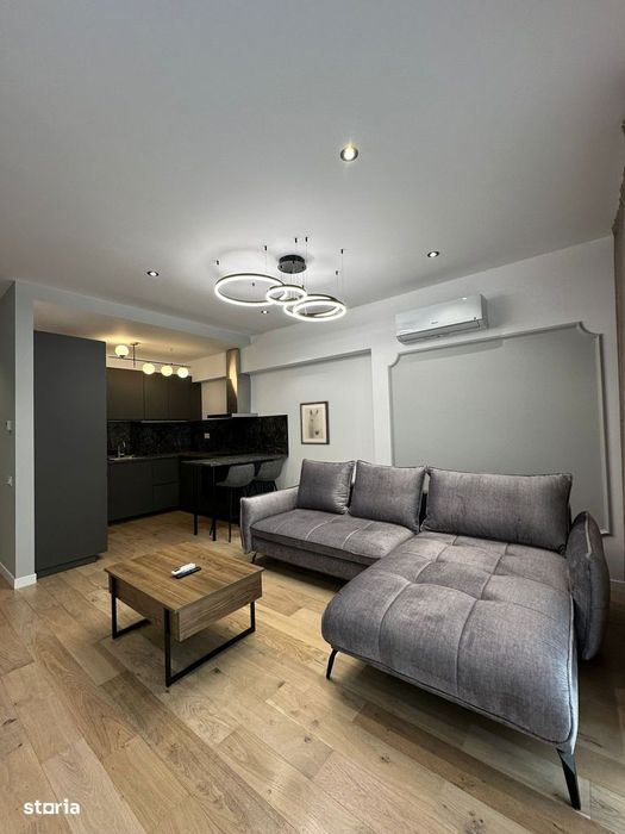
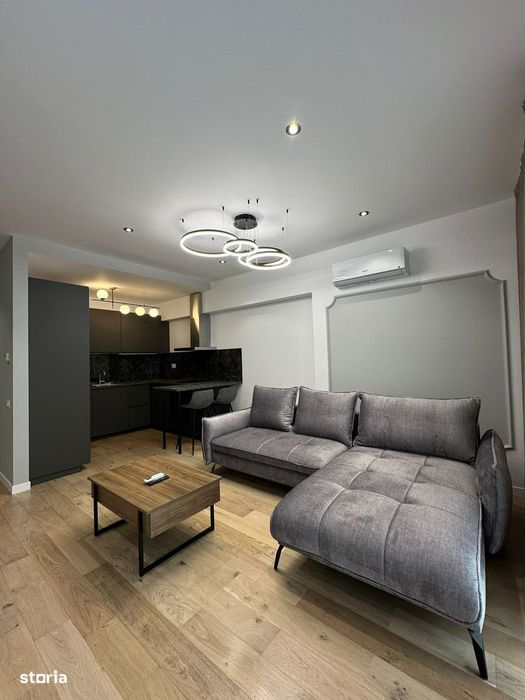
- wall art (314, 423)
